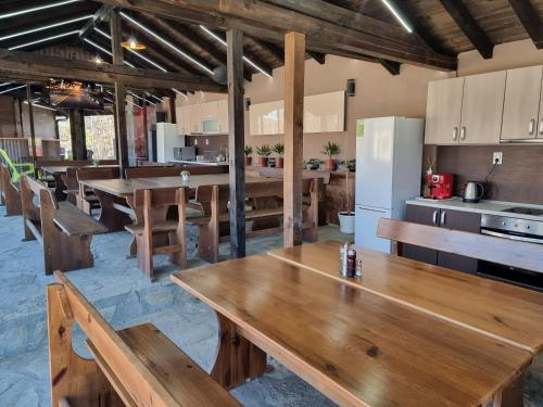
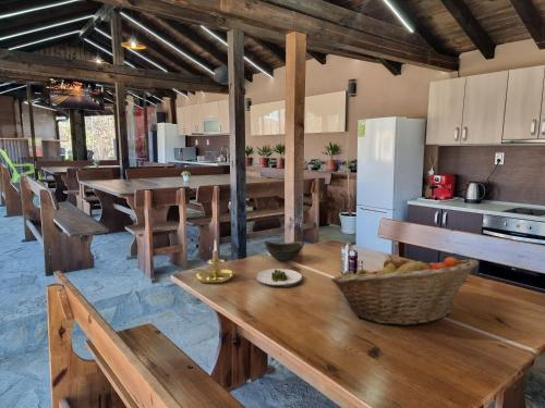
+ salad plate (279, 274)
+ candle holder (213, 259)
+ bowl (283, 250)
+ fruit basket (402, 282)
